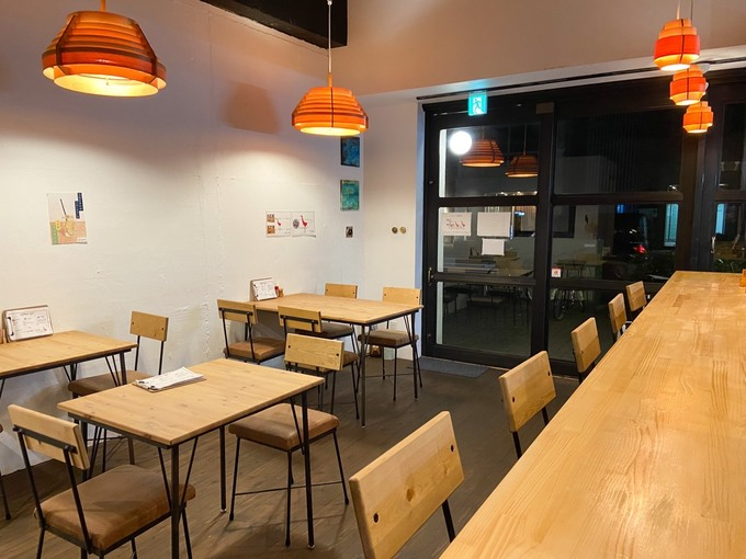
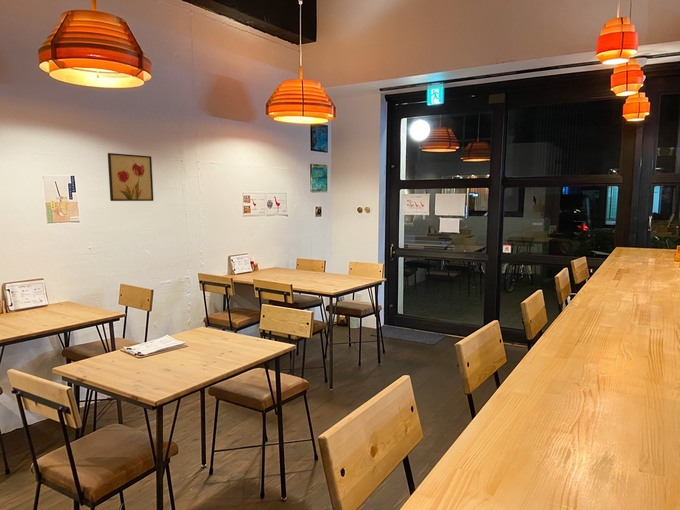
+ wall art (130, 178)
